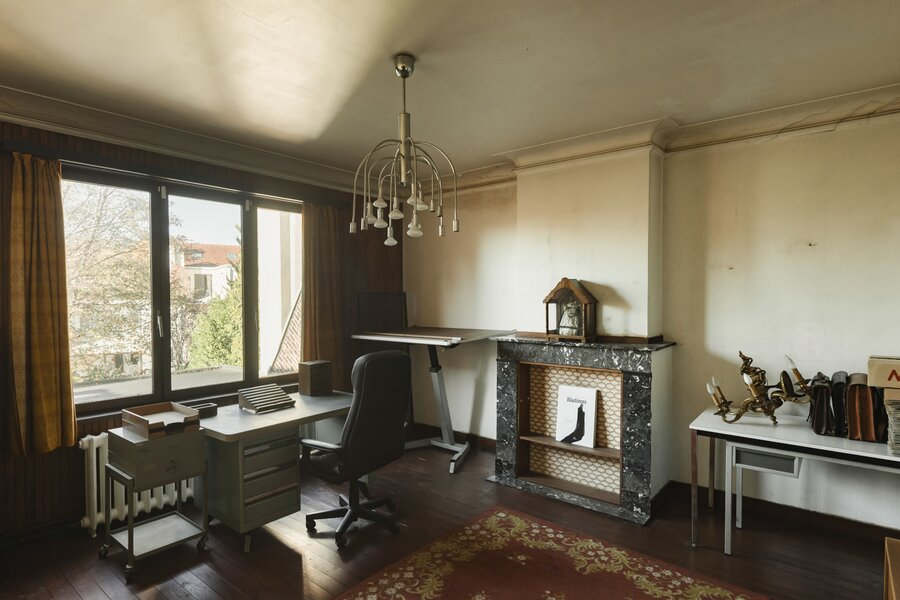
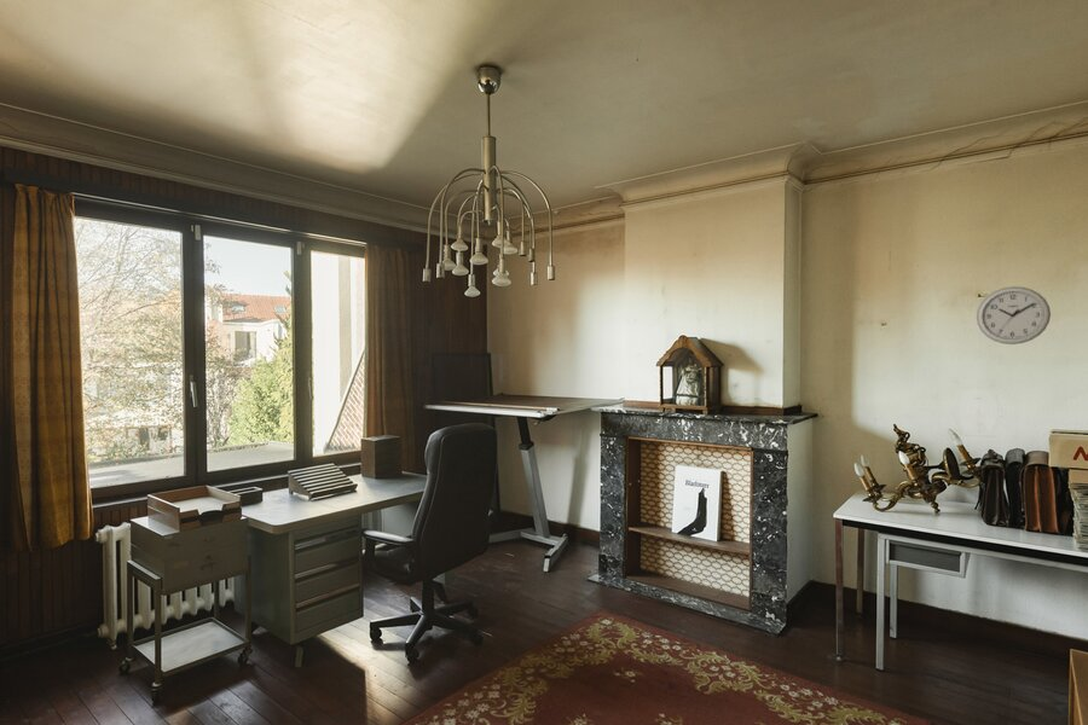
+ wall clock (1012, 315)
